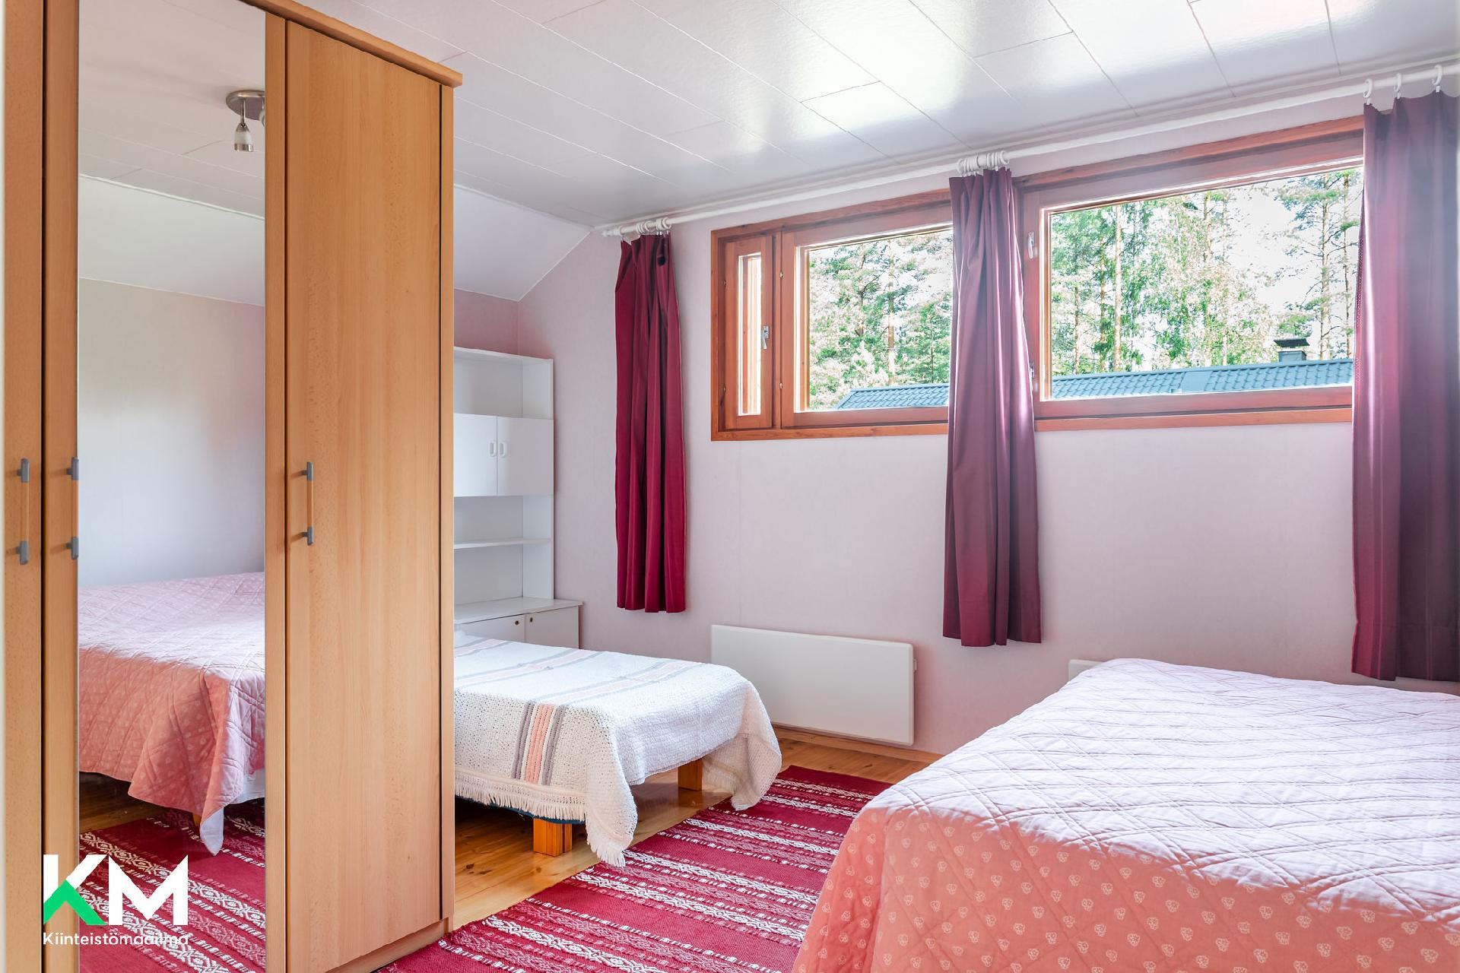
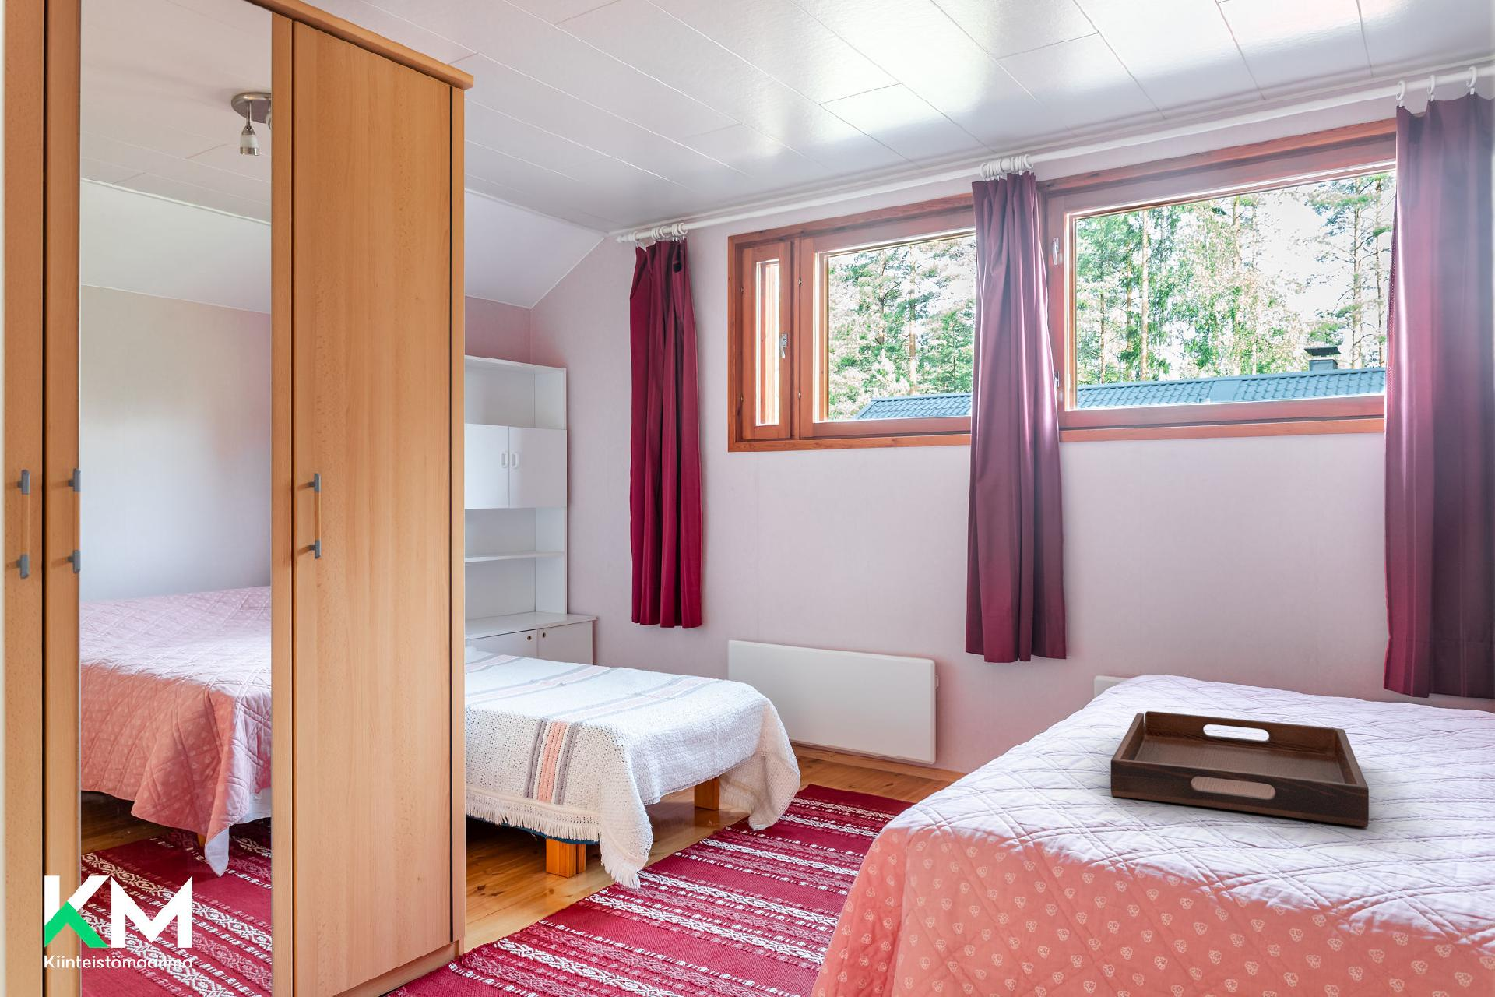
+ serving tray (1235, 759)
